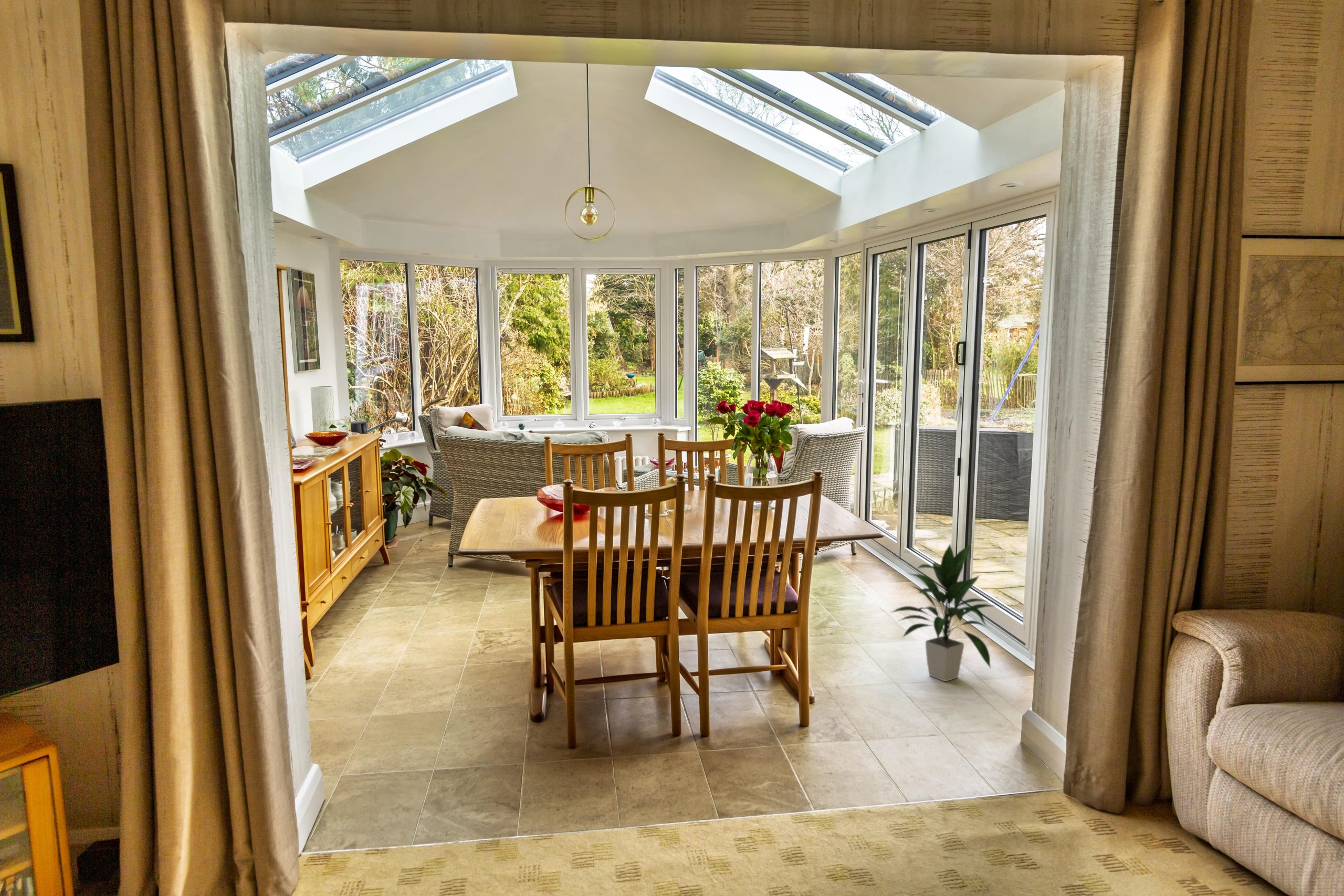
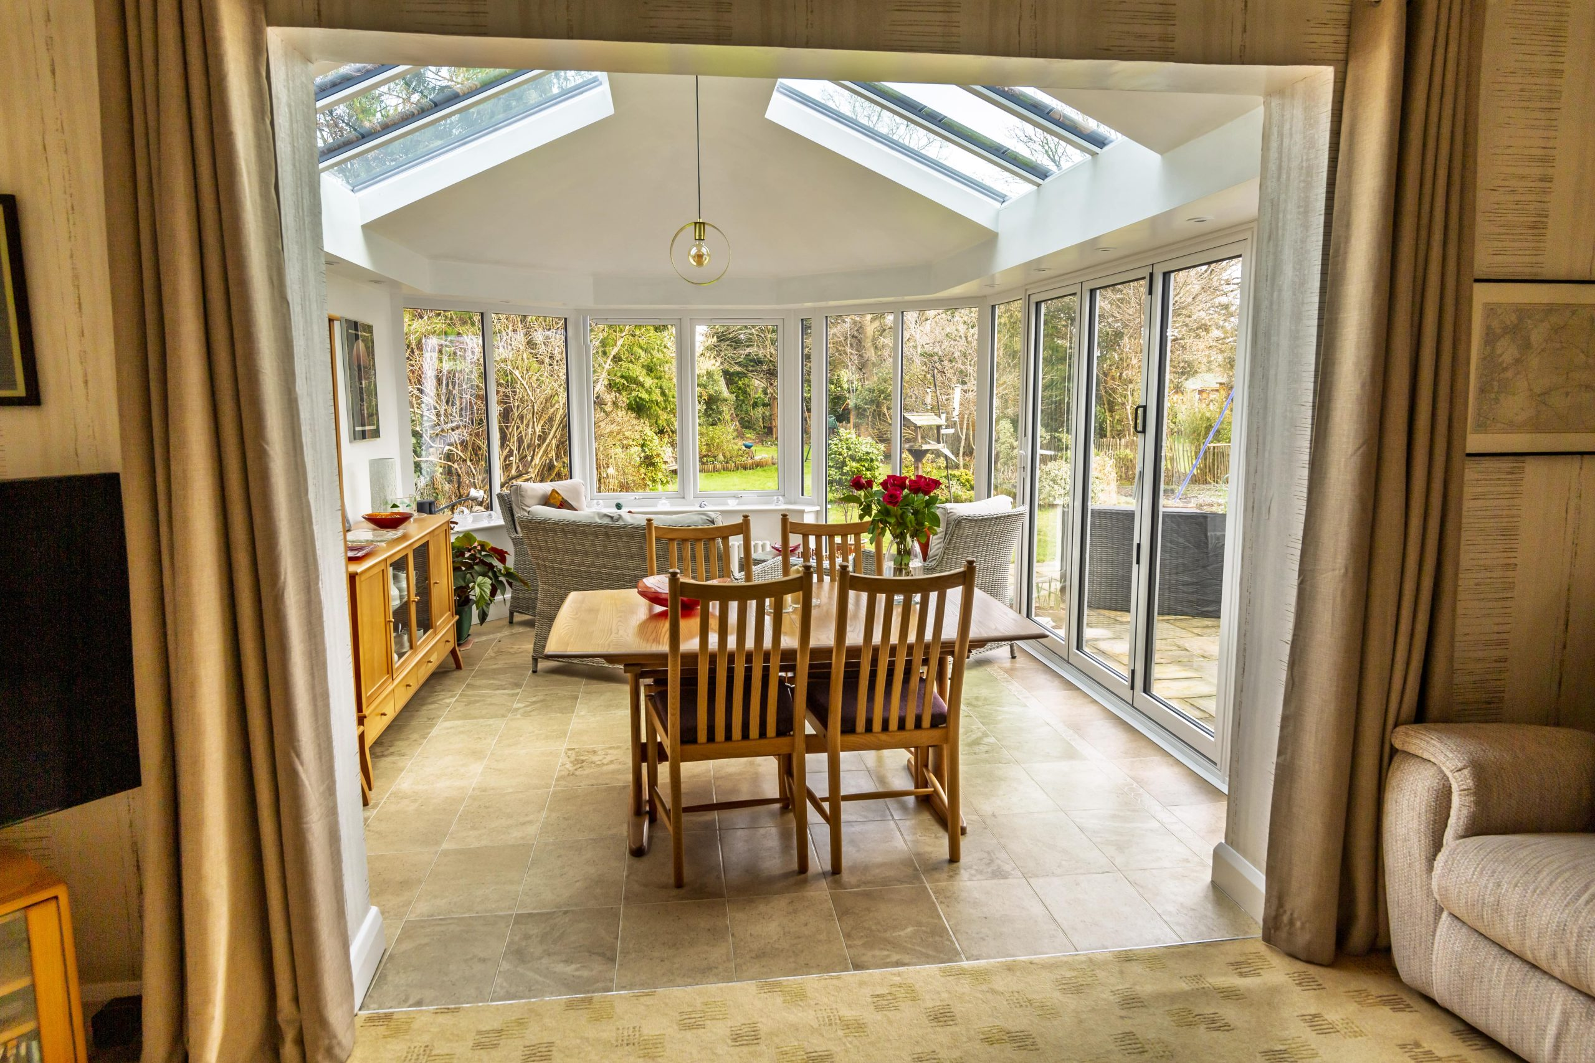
- indoor plant (948, 613)
